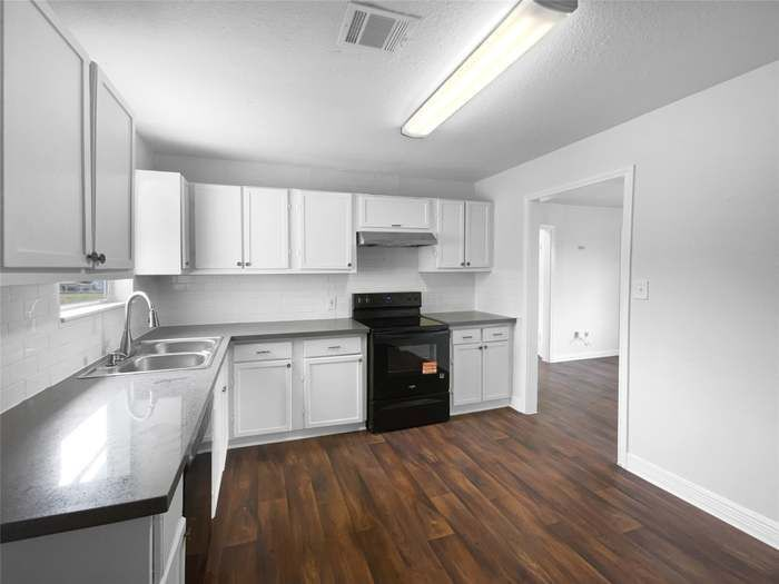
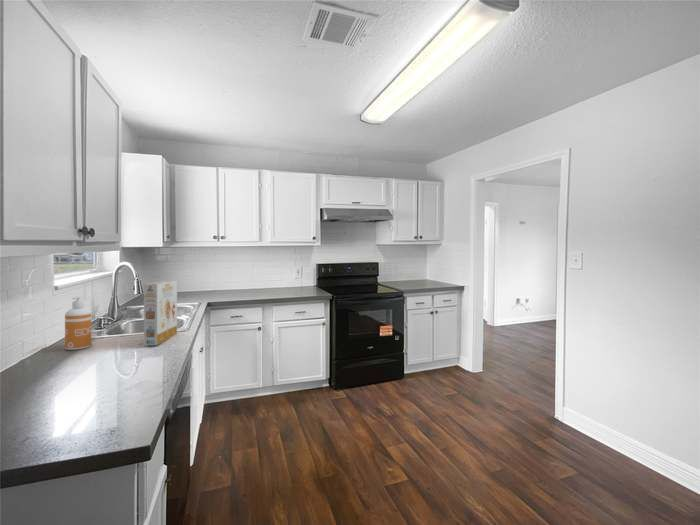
+ soap dispenser (78, 321)
+ cereal box (161, 310)
